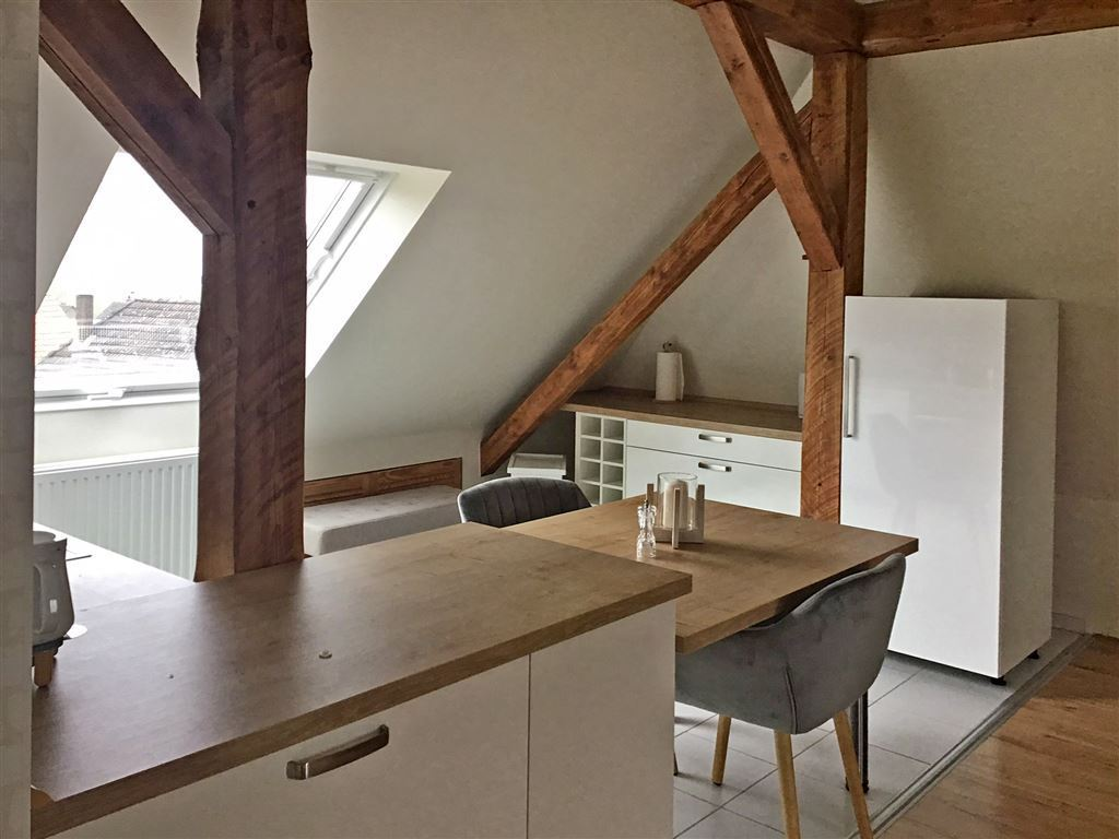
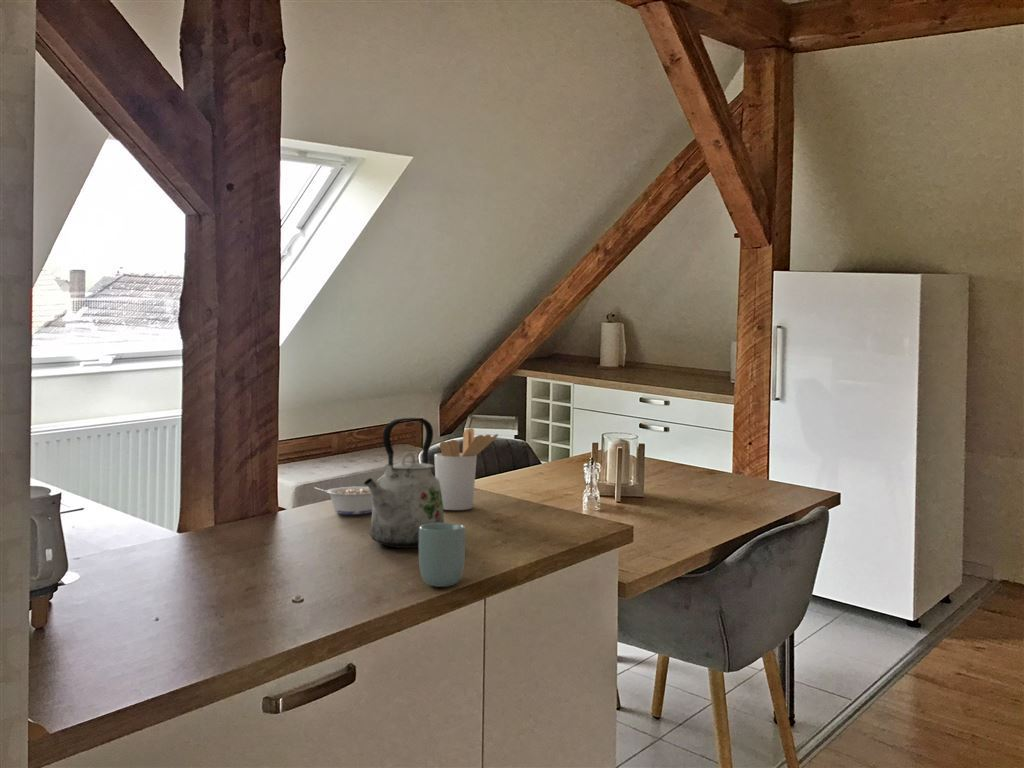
+ kettle (399, 482)
+ legume (353, 499)
+ utensil holder (465, 468)
+ cup (441, 555)
